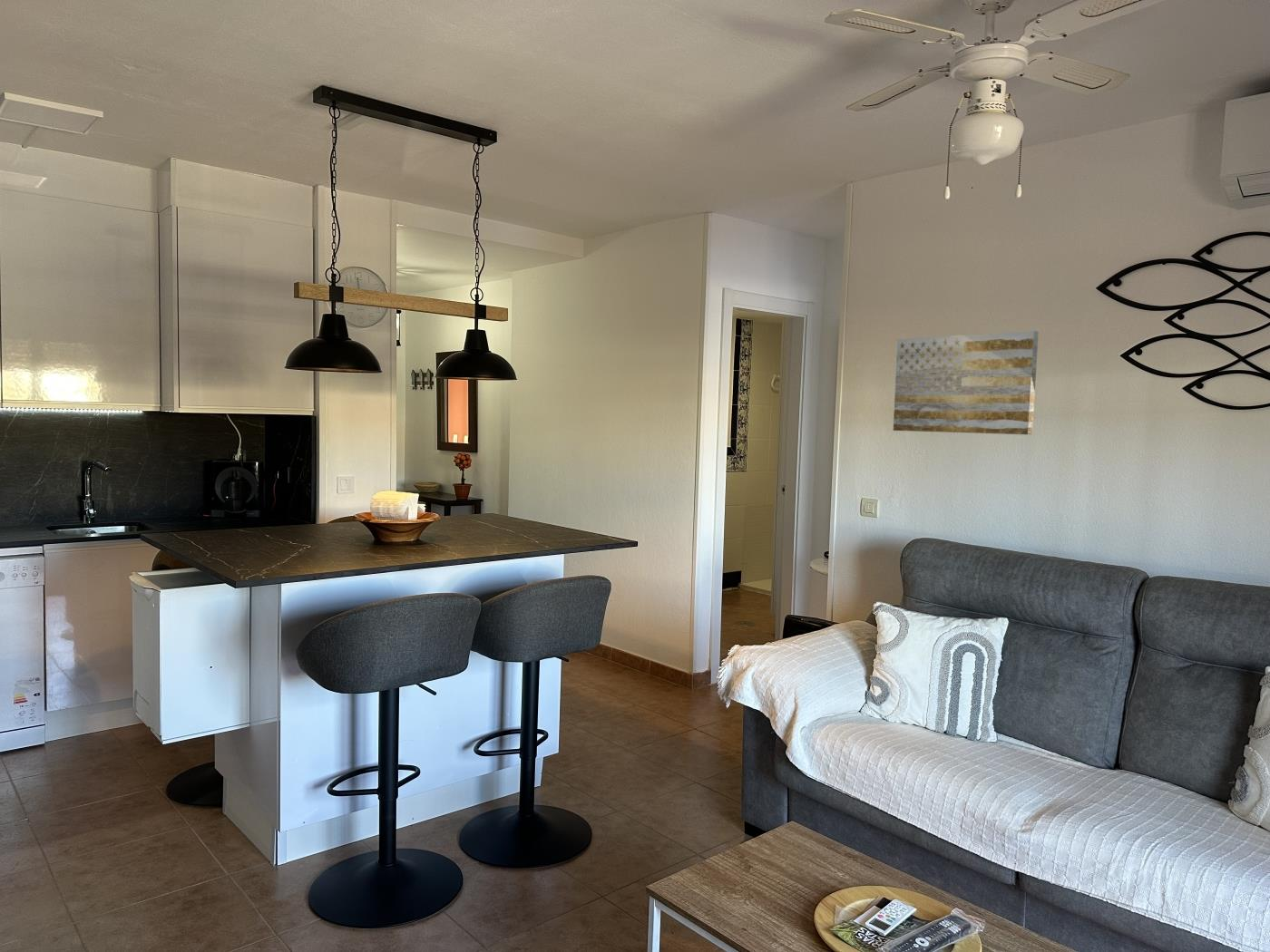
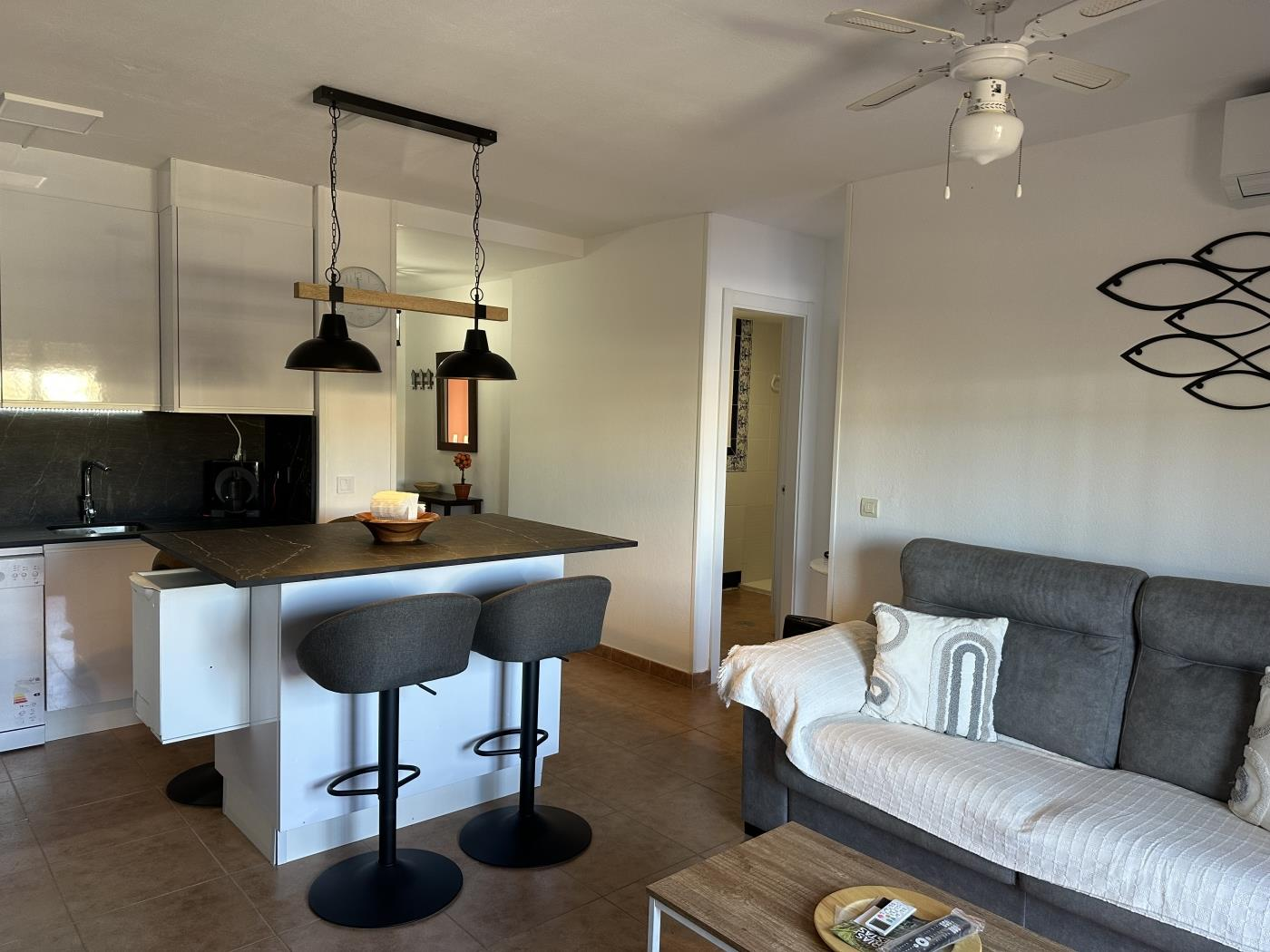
- wall art (961, 384)
